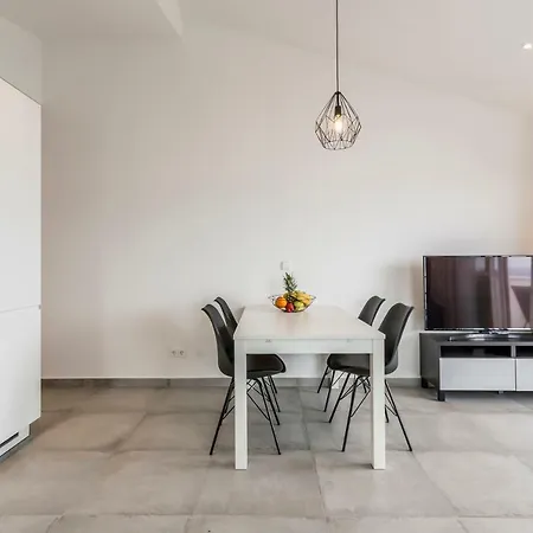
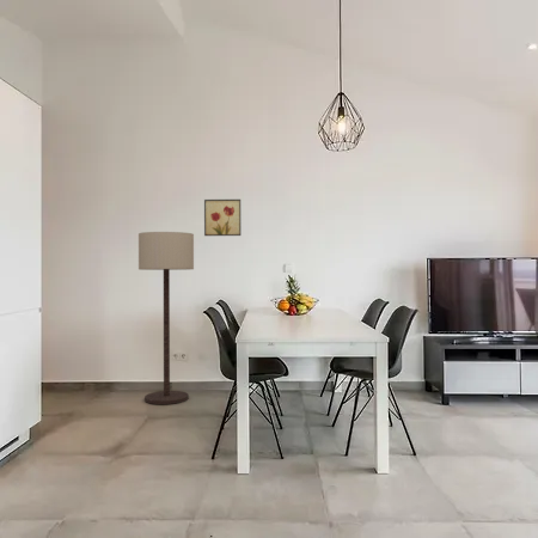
+ floor lamp (166, 316)
+ wall art (222, 218)
